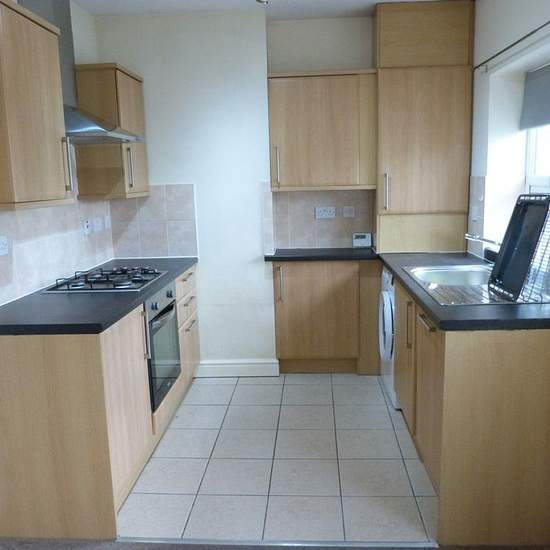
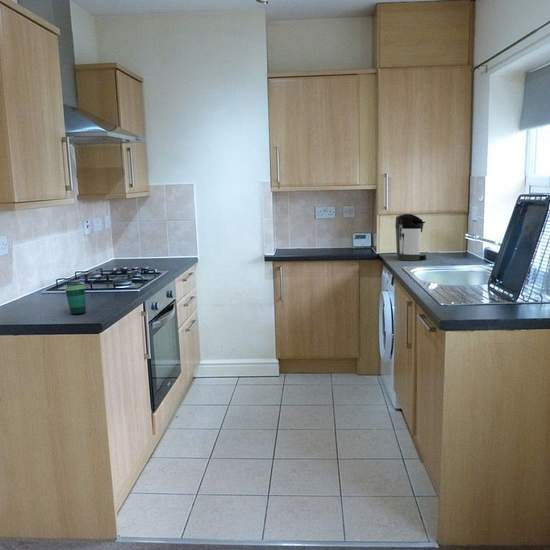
+ coffee maker (411, 237)
+ cup (76, 298)
